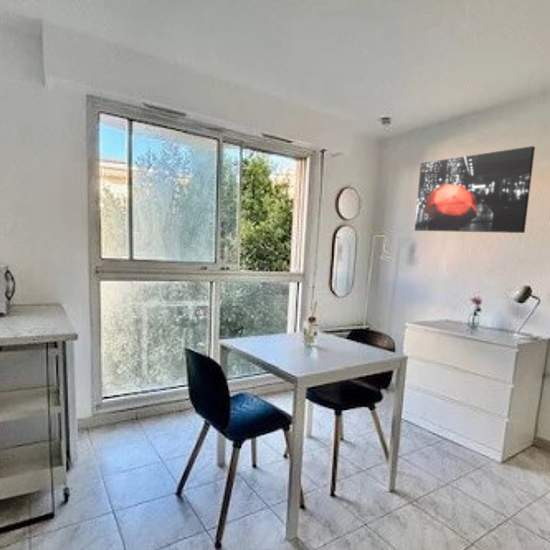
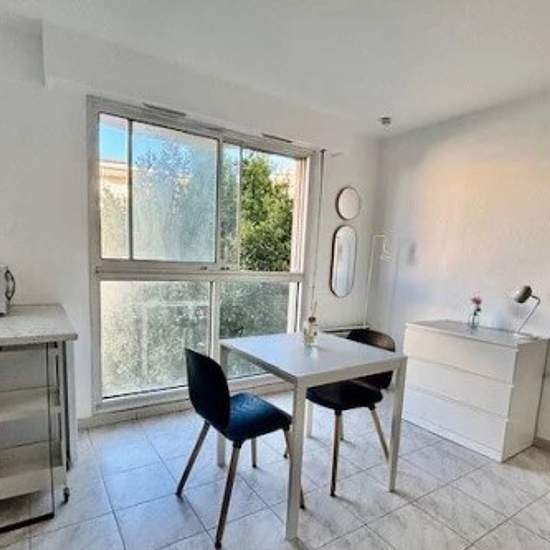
- wall art (466, 194)
